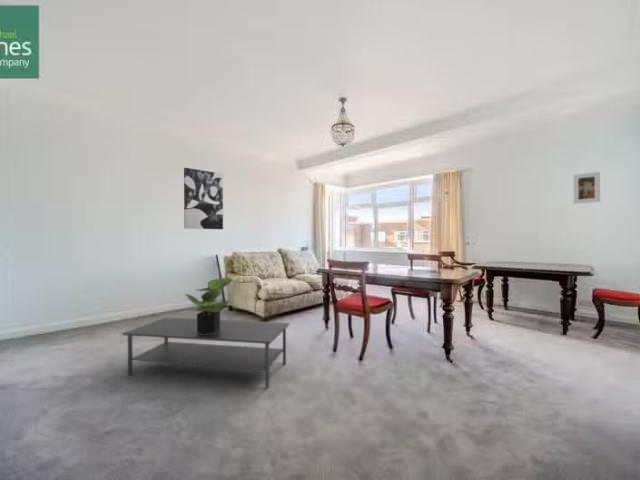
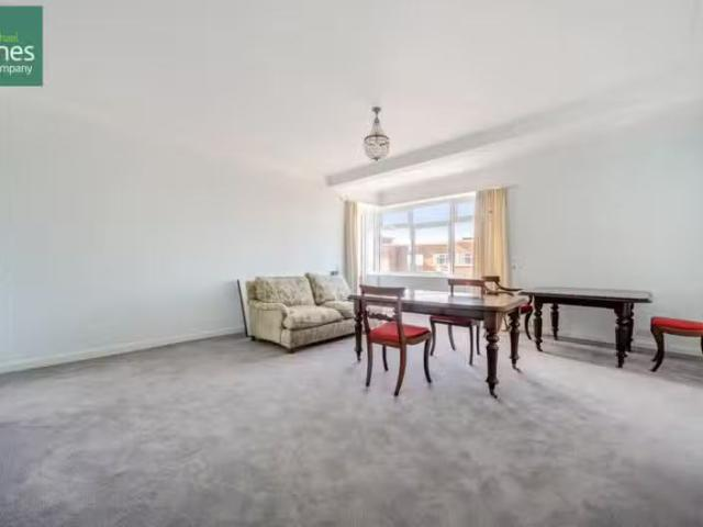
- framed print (586, 188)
- potted plant (212, 304)
- wall art (204, 199)
- coffee table (210, 348)
